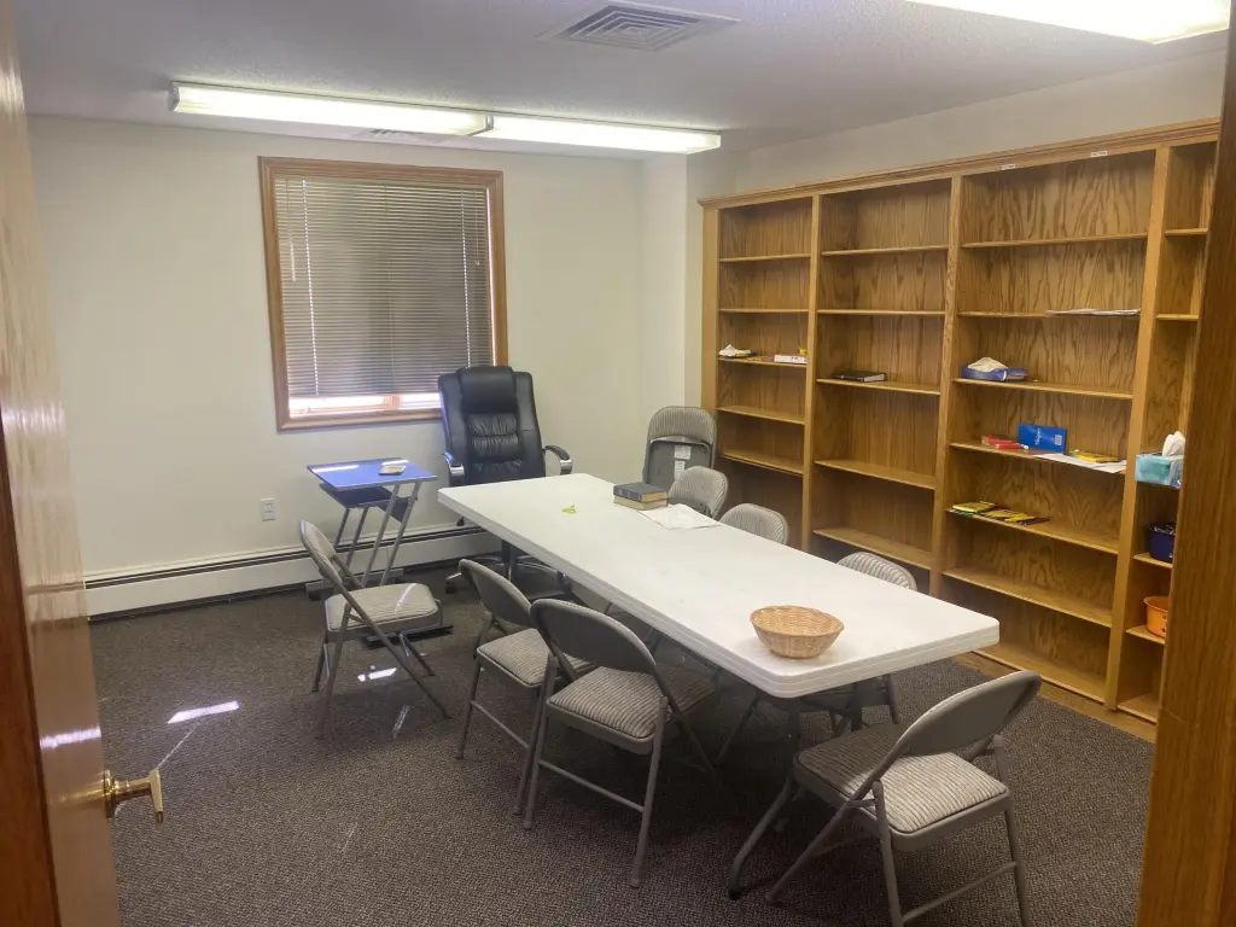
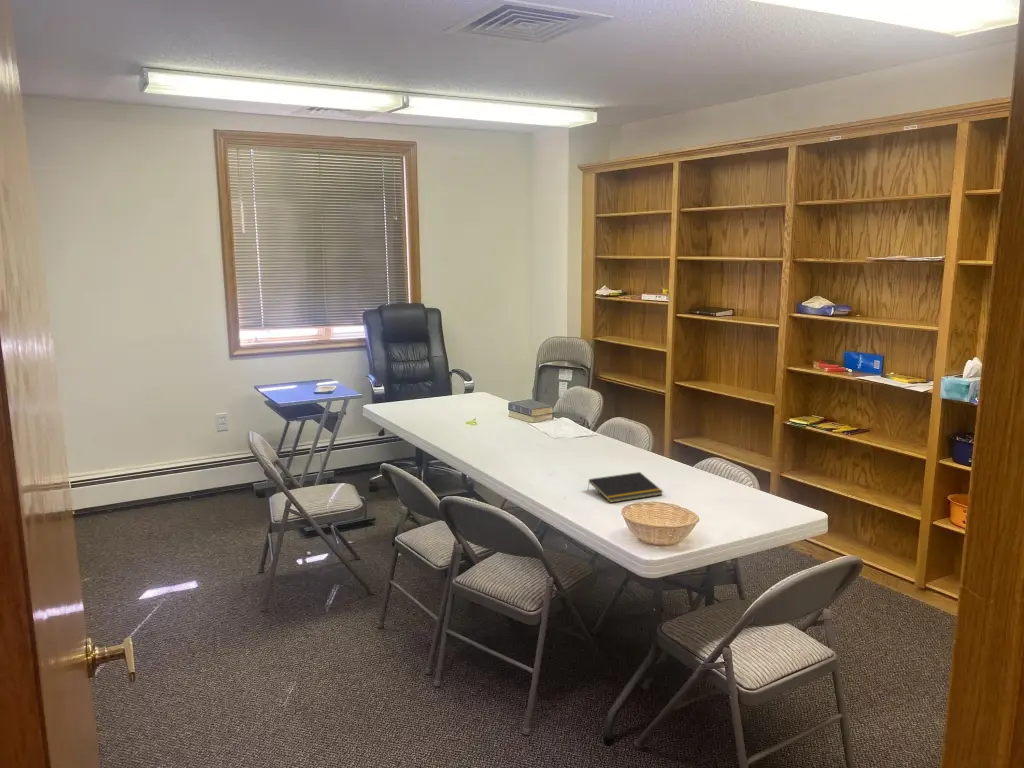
+ notepad (625, 486)
